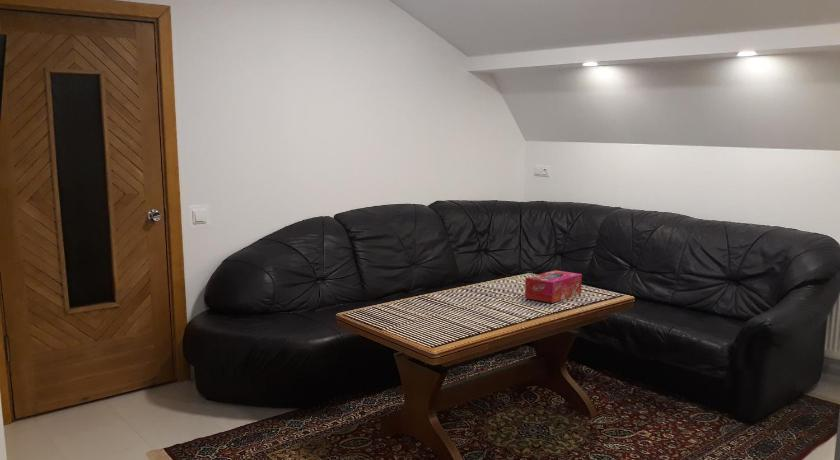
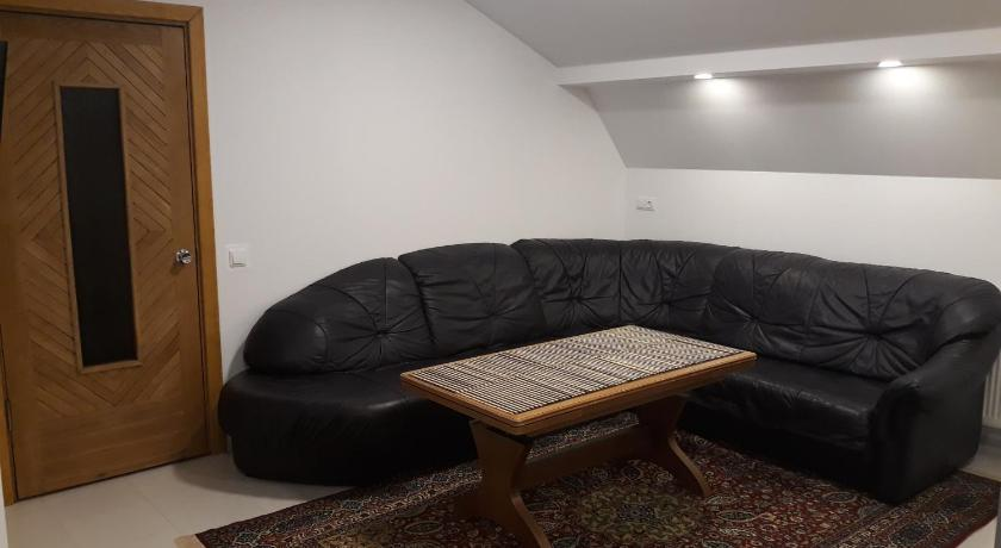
- tissue box (553, 285)
